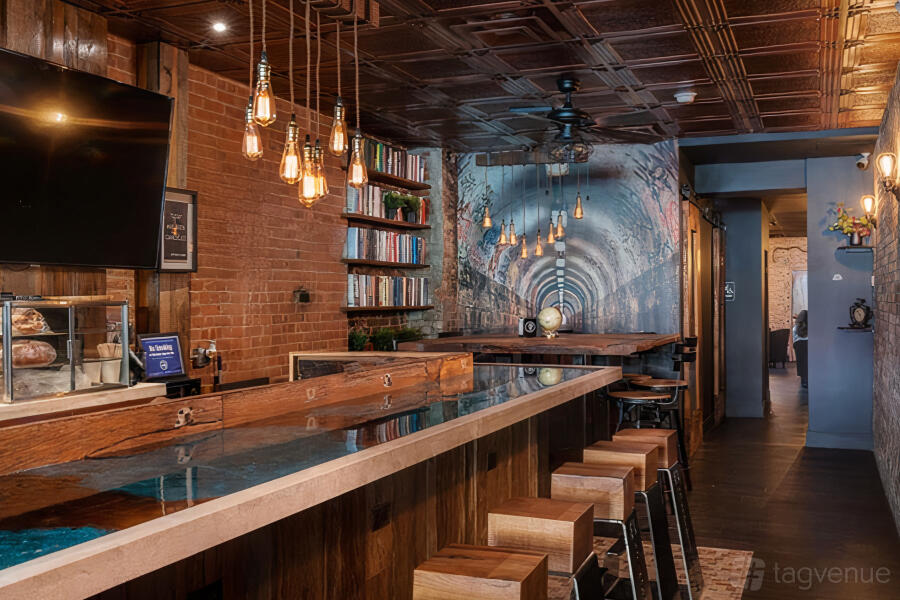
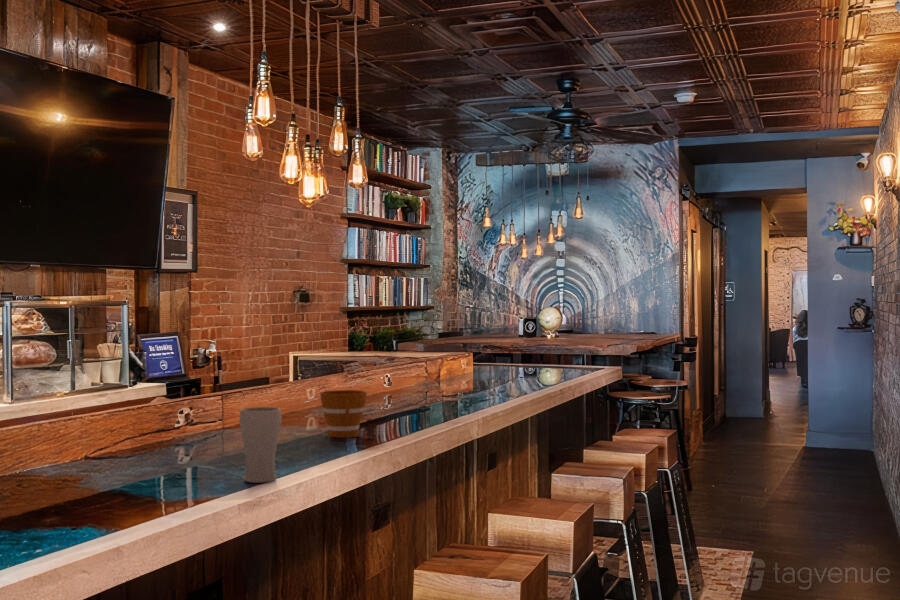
+ drinking glass (260, 444)
+ cup (344, 414)
